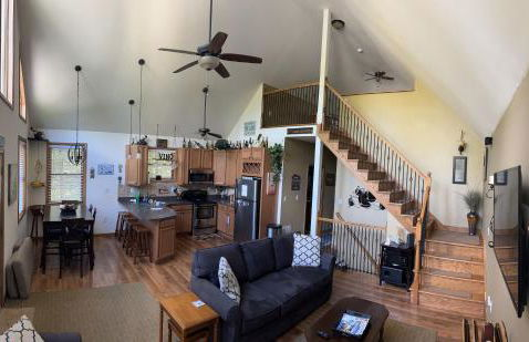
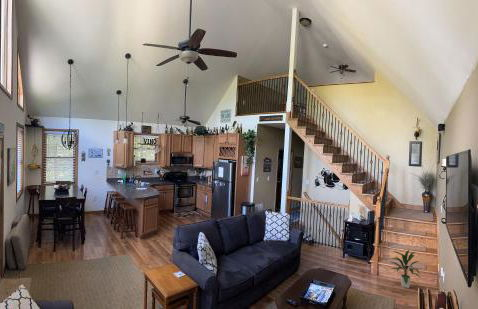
+ indoor plant (405, 267)
